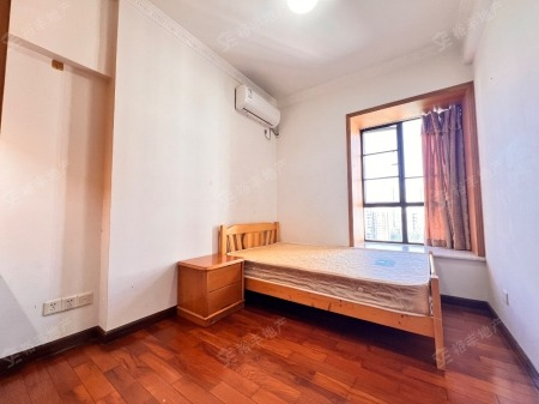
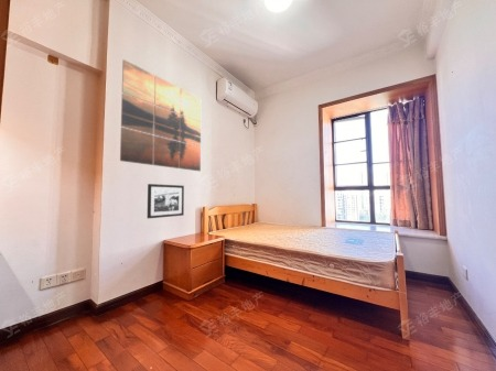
+ wall art (168, 123)
+ picture frame (166, 200)
